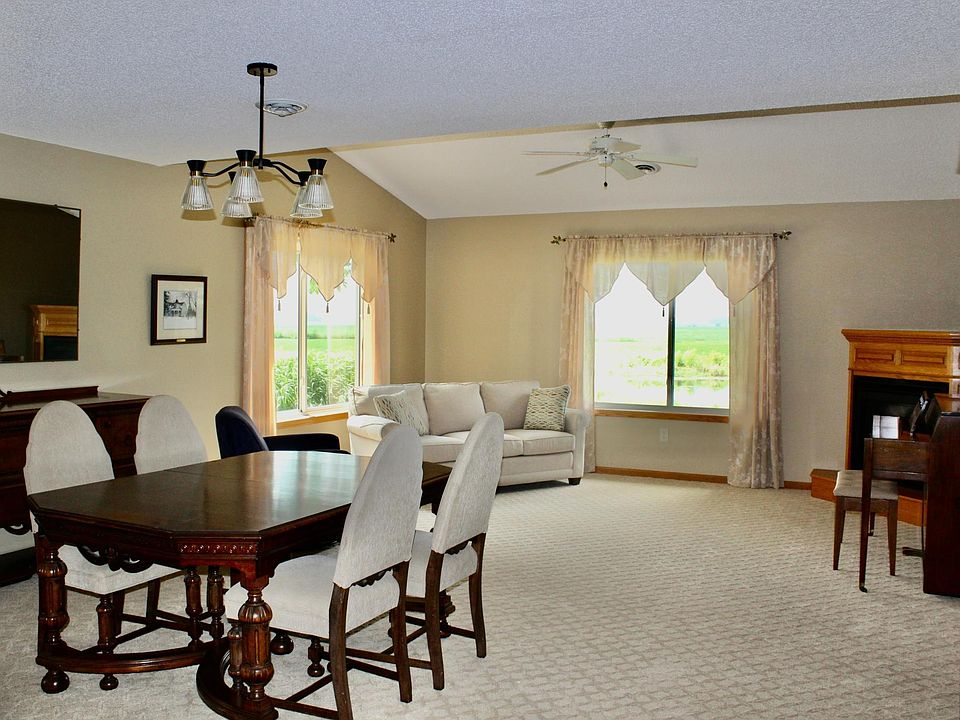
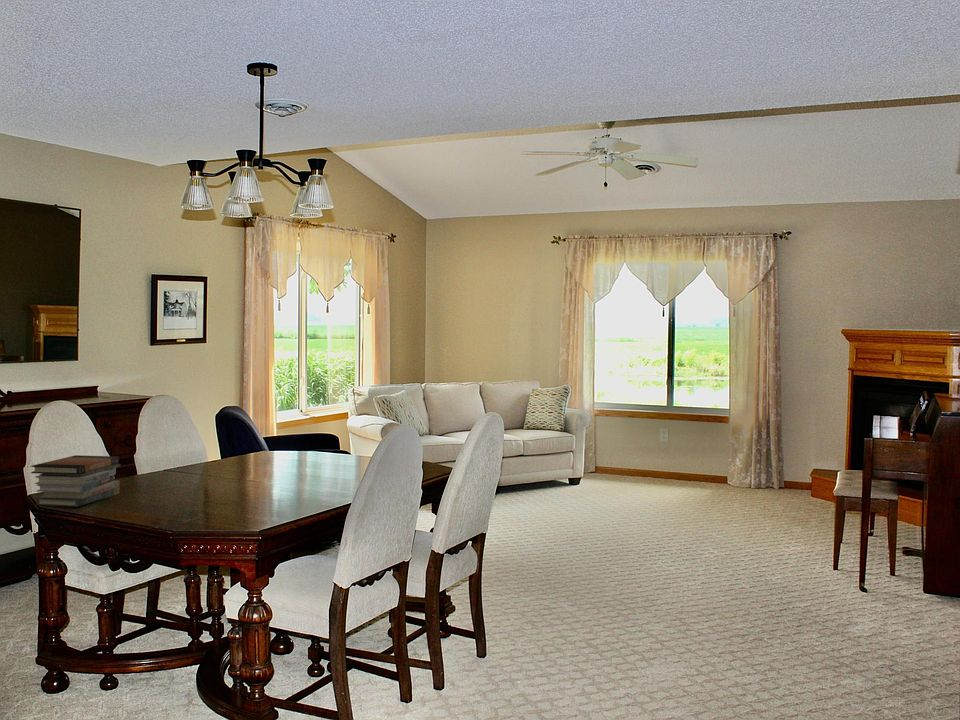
+ book stack (77, 480)
